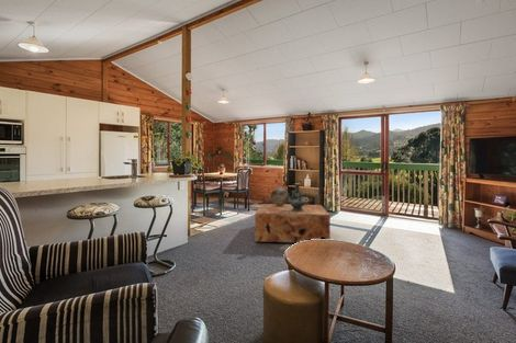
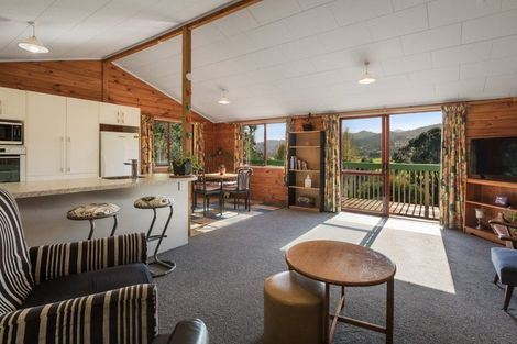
- coffee table (291, 220)
- decorative urn (296, 196)
- decorative globe (279, 196)
